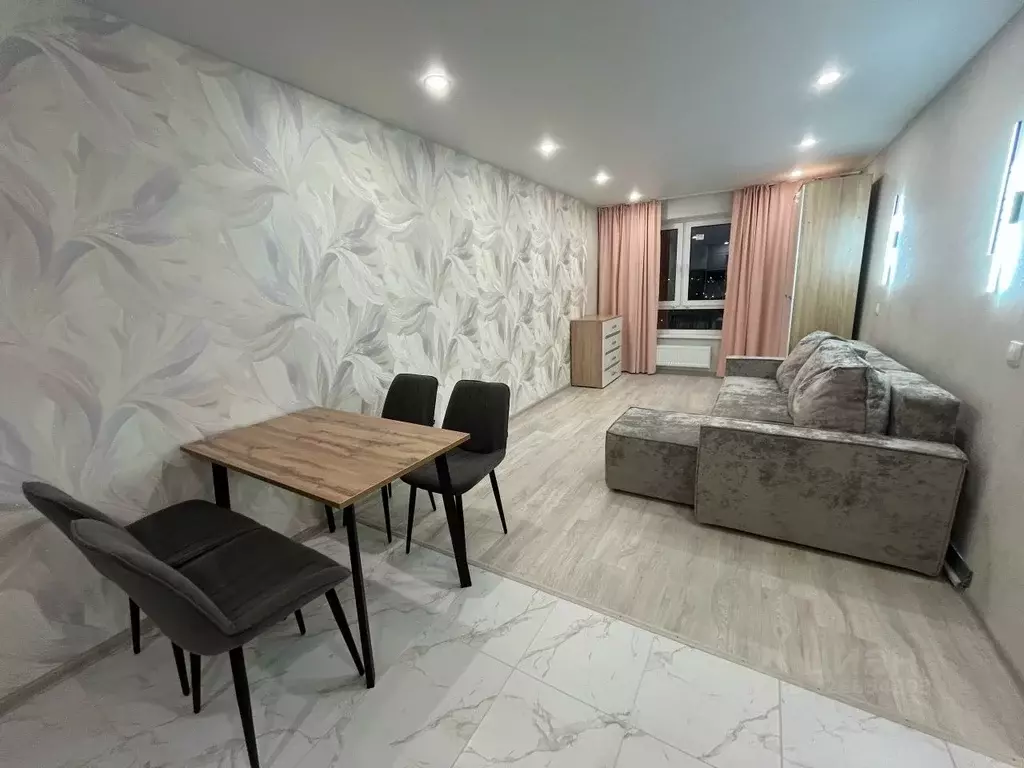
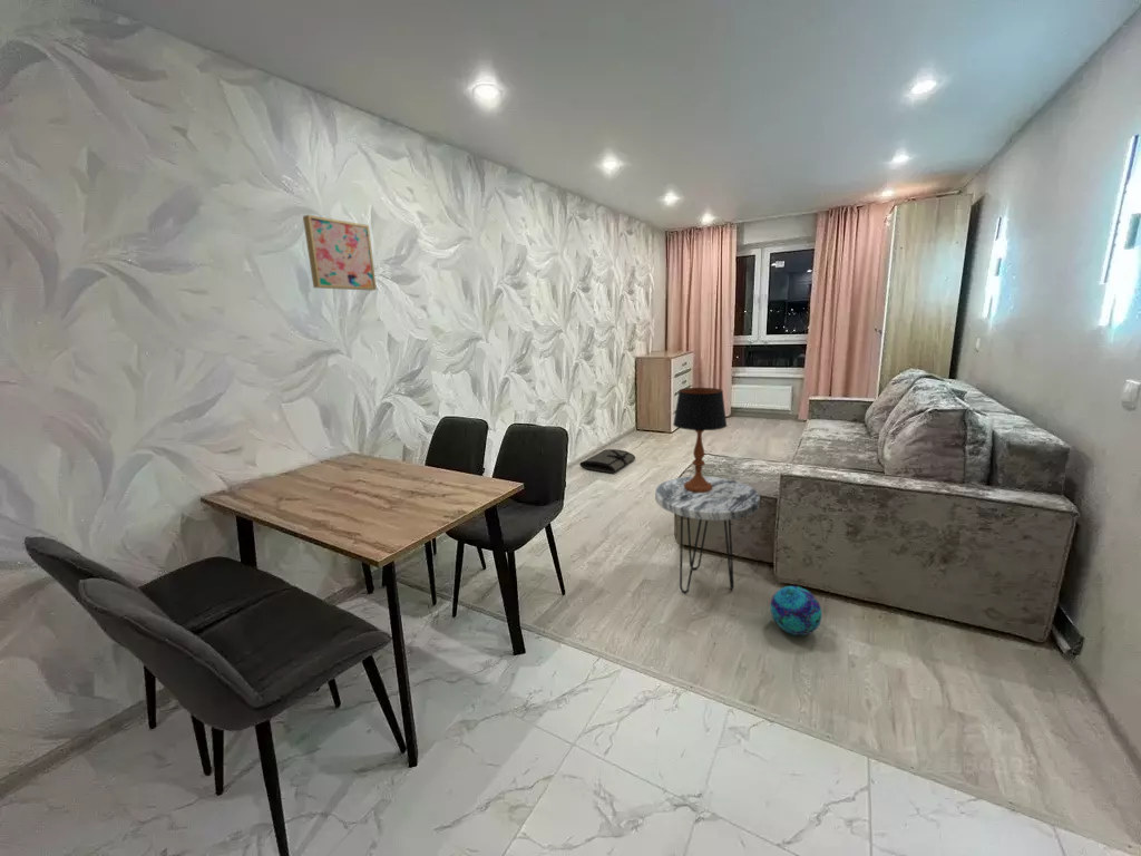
+ tool roll (607, 457)
+ side table (703, 538)
+ table lamp (699, 439)
+ wall art (342, 255)
+ decorative ball (794, 610)
